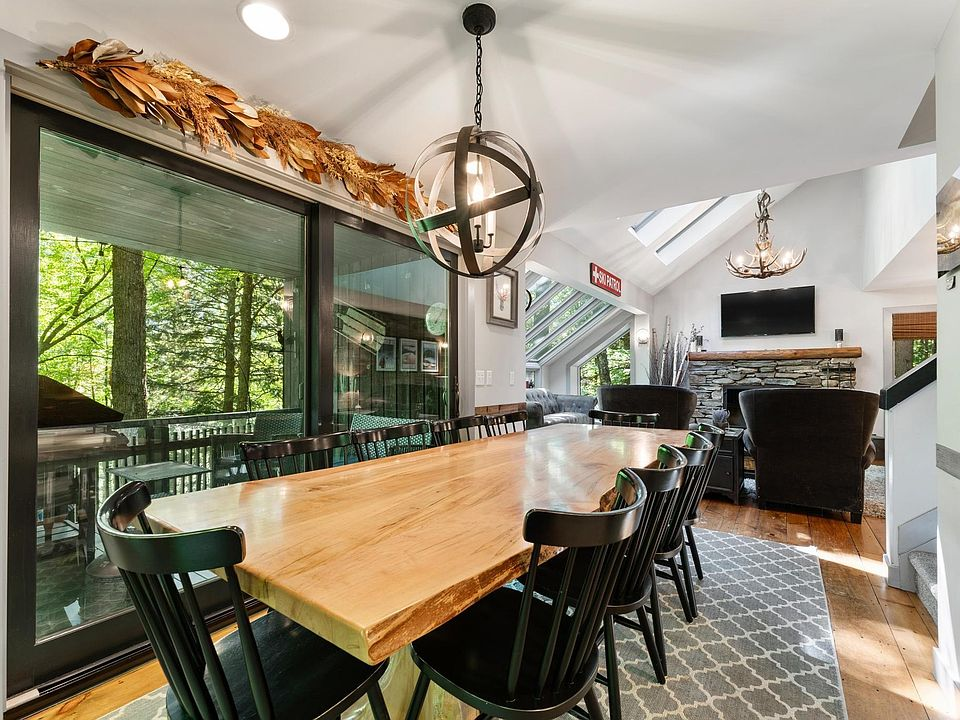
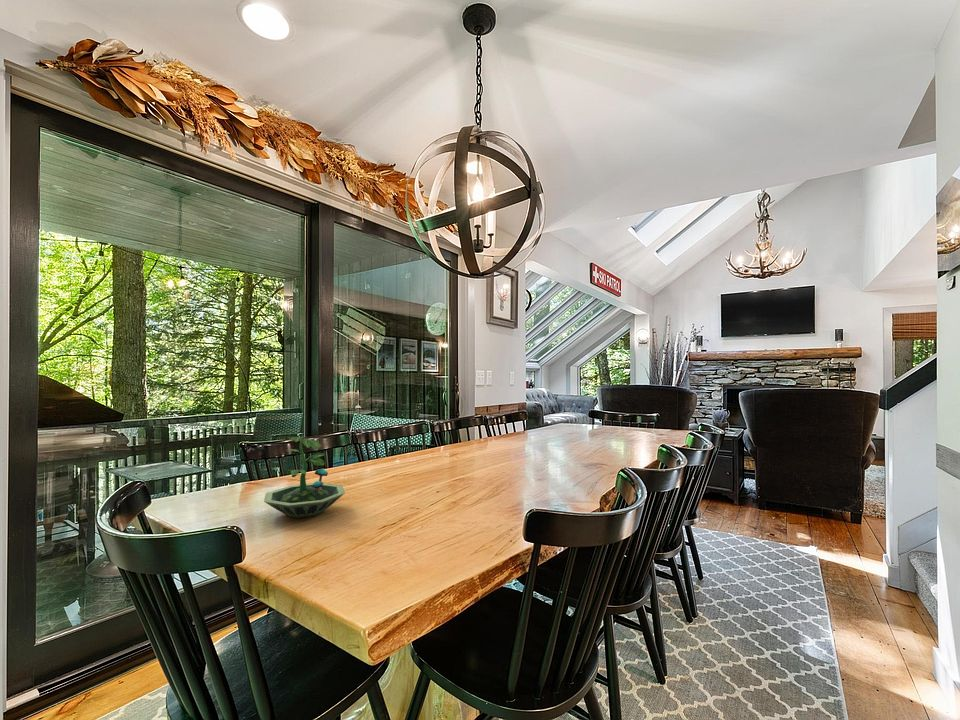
+ terrarium (302, 451)
